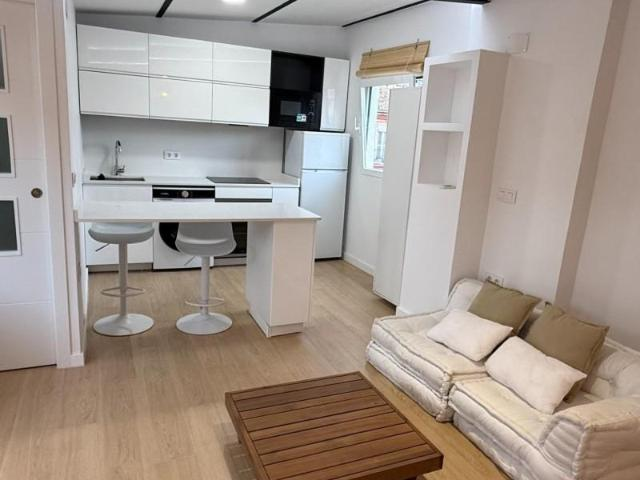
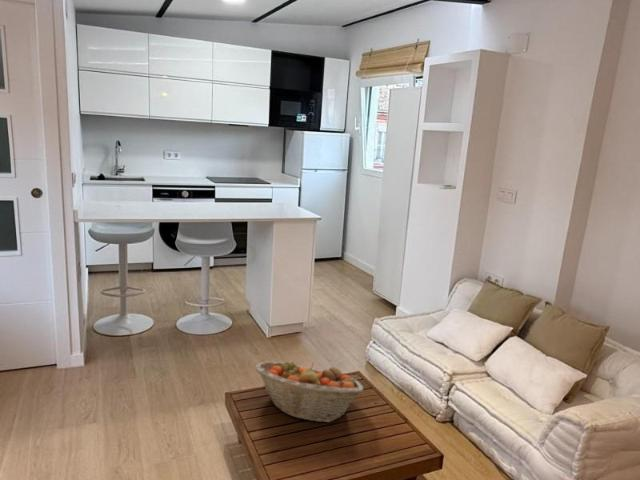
+ fruit basket (307, 384)
